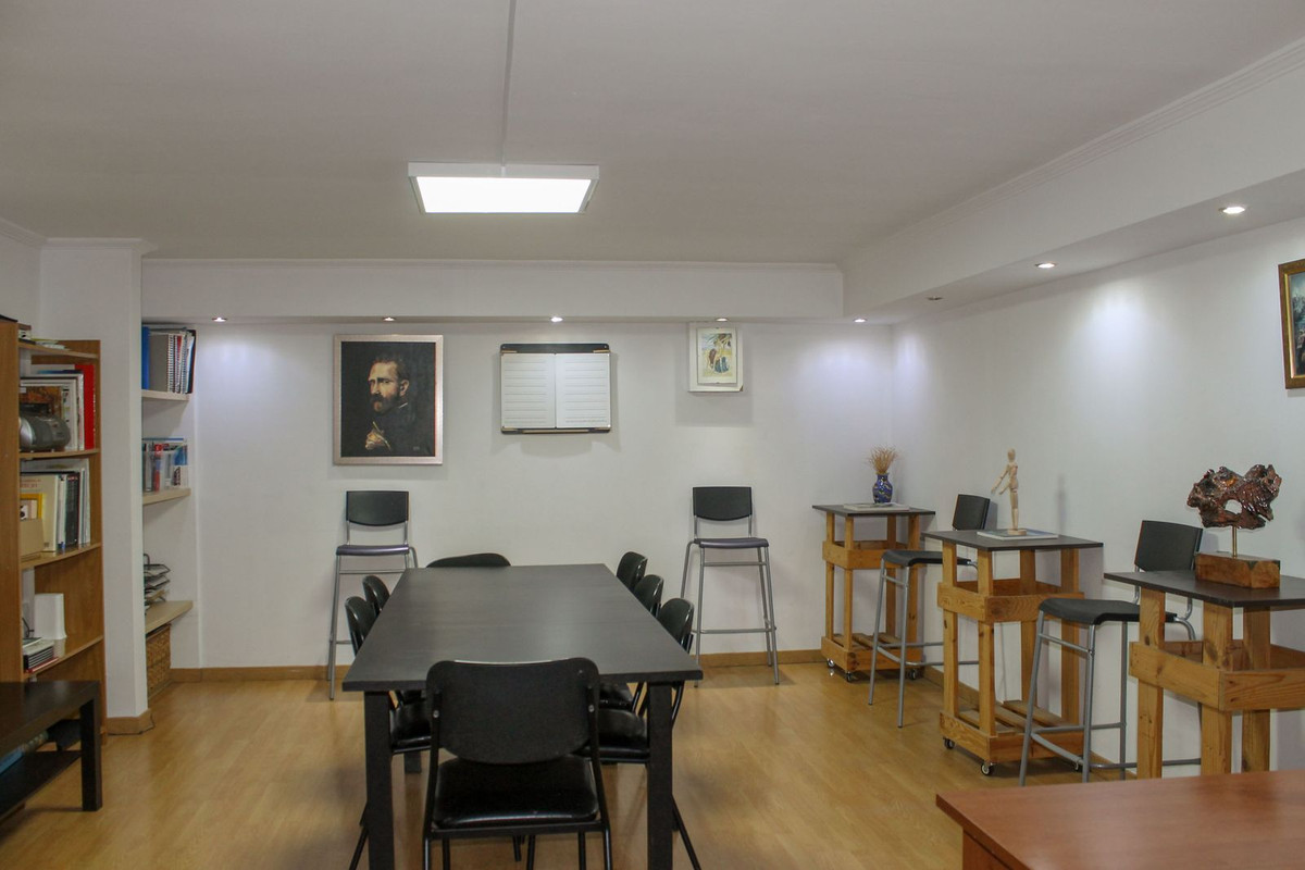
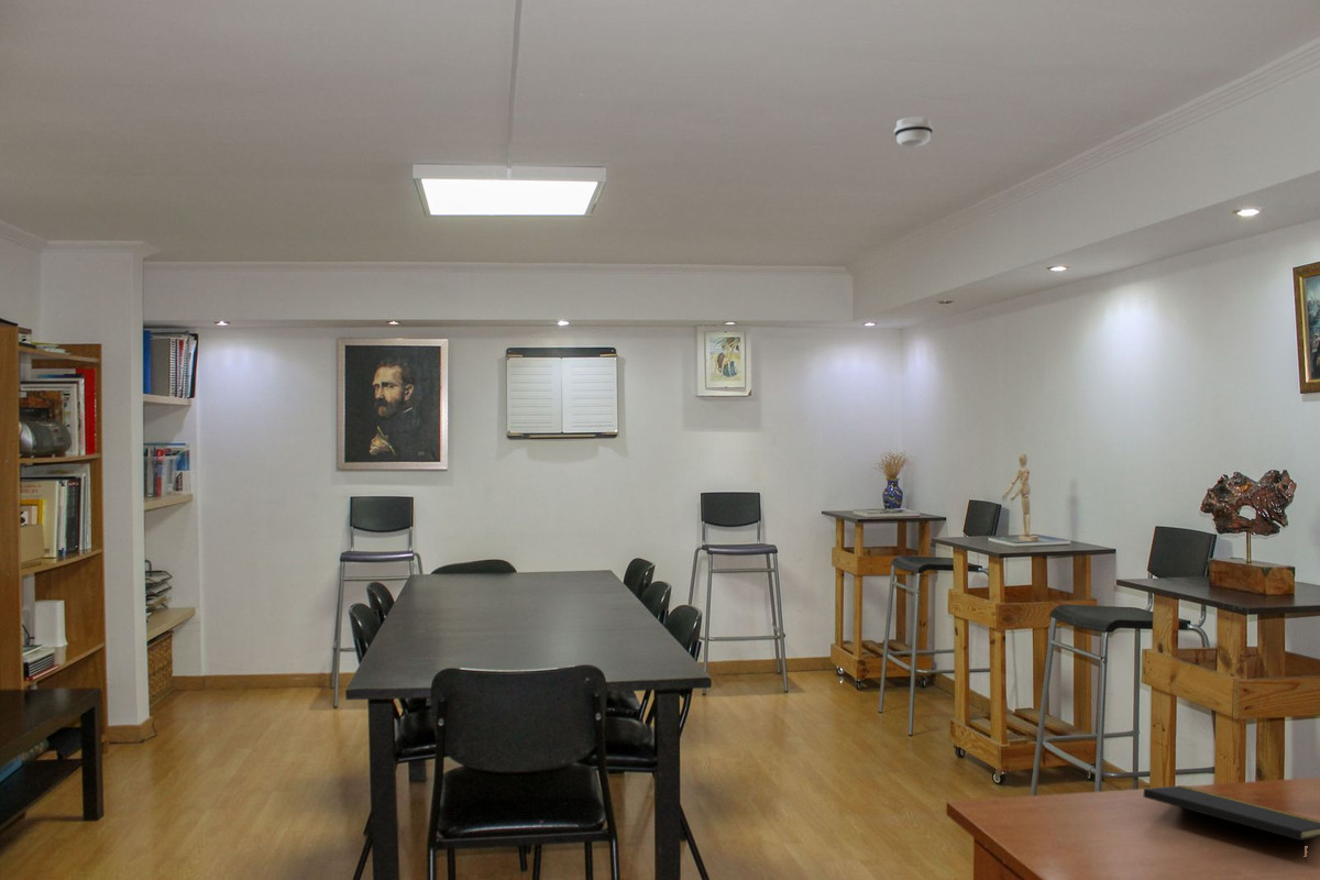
+ notepad (1236, 811)
+ smoke detector (913, 132)
